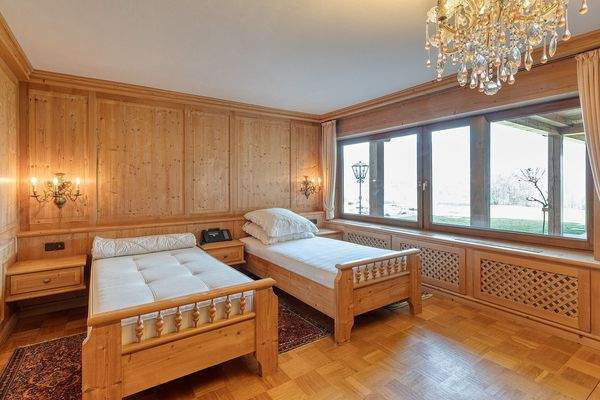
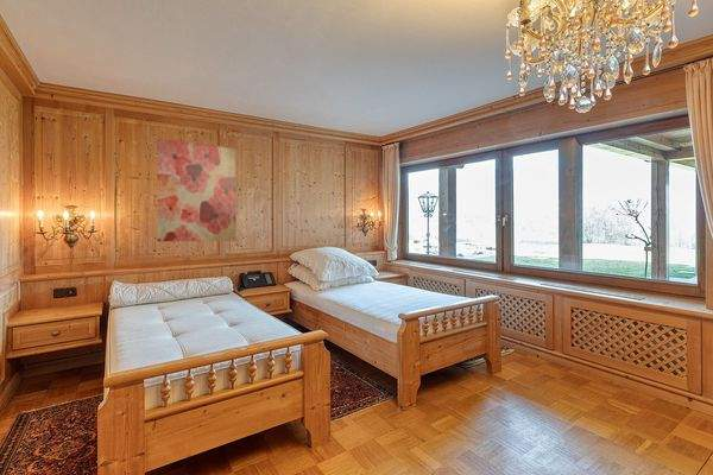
+ wall art (198, 192)
